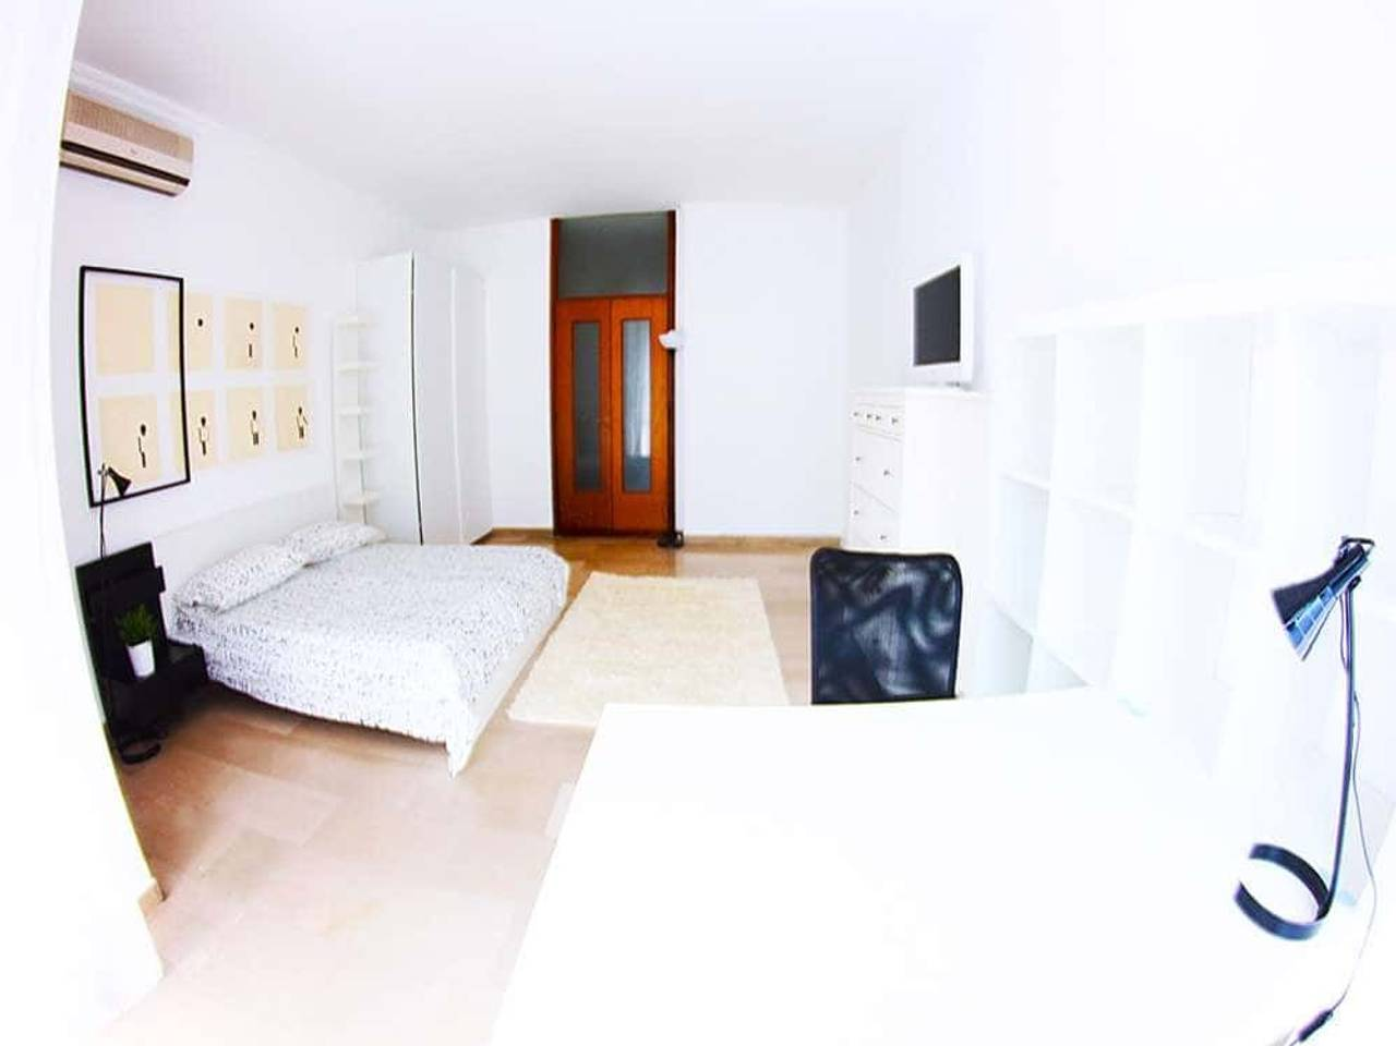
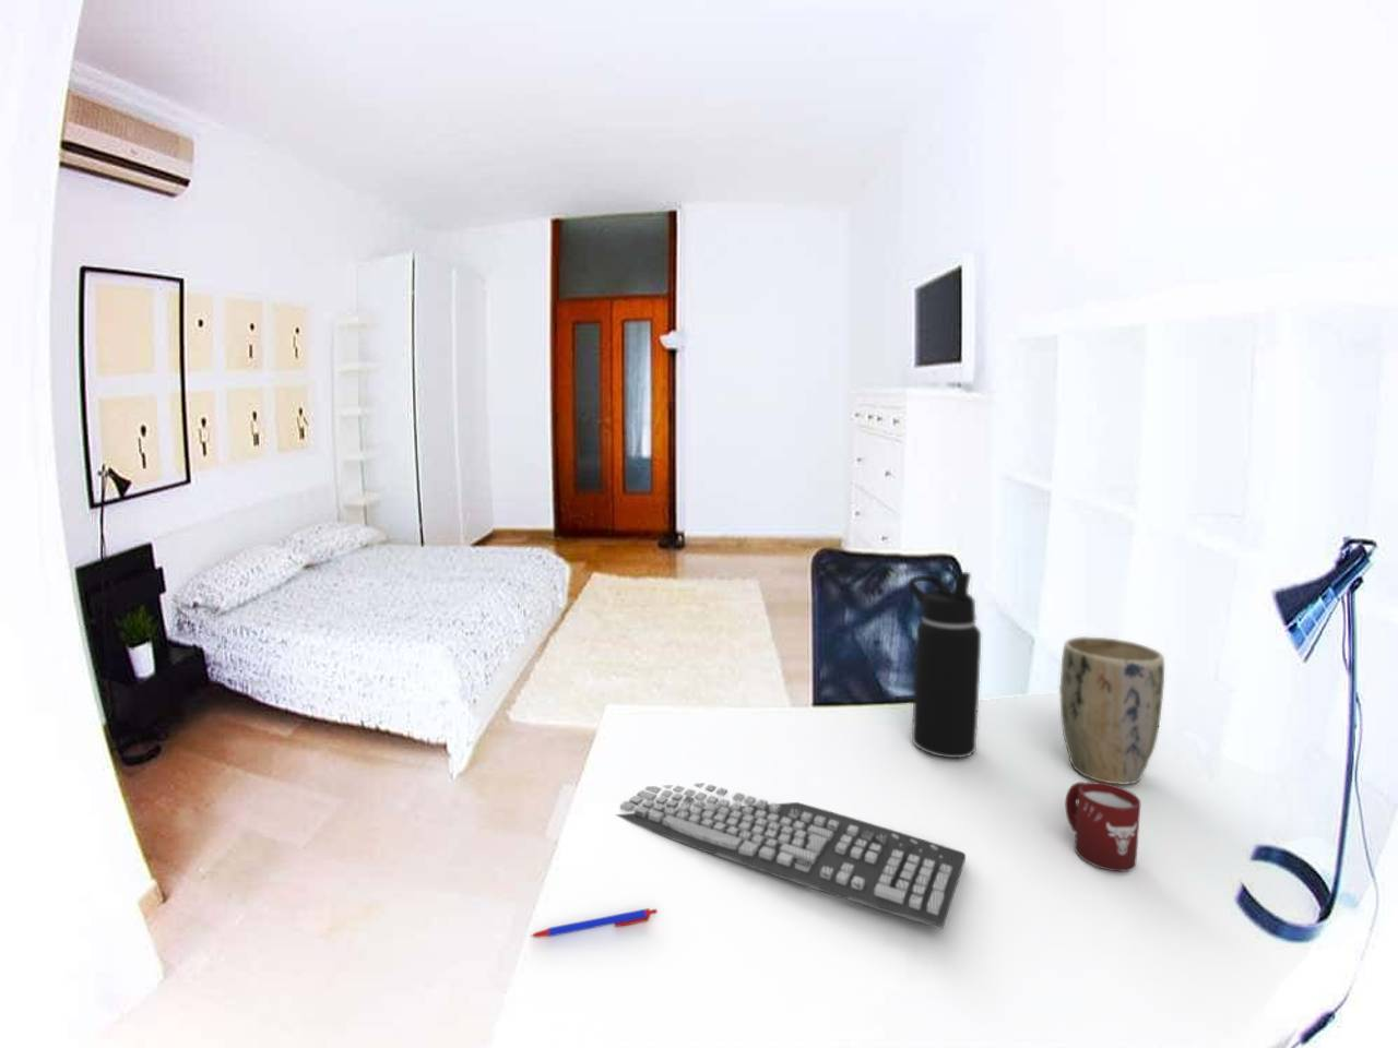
+ pen (594, 923)
+ water bottle (940, 656)
+ plant pot (1107, 710)
+ keyboard (778, 831)
+ cup (1096, 819)
